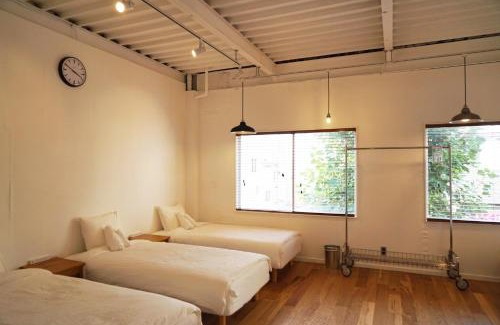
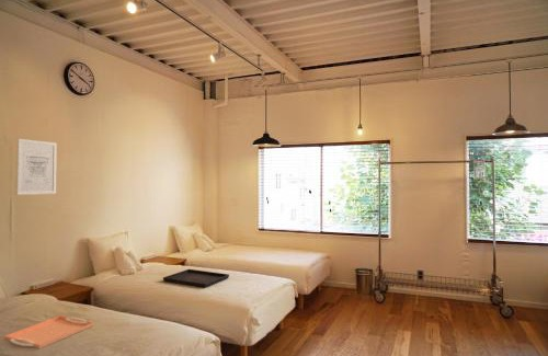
+ serving tray (196, 277)
+ serving tray (50, 330)
+ wall art (37, 166)
